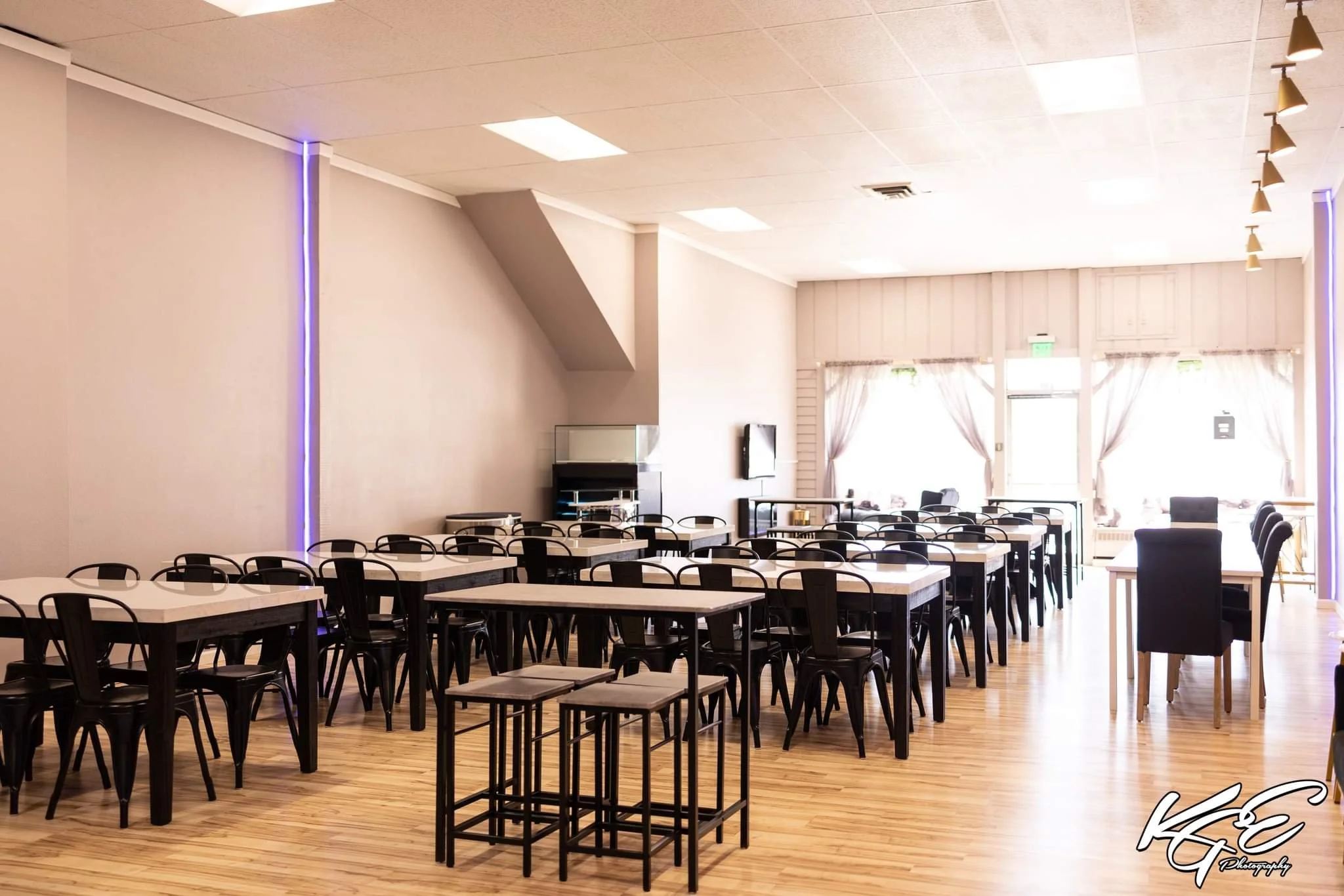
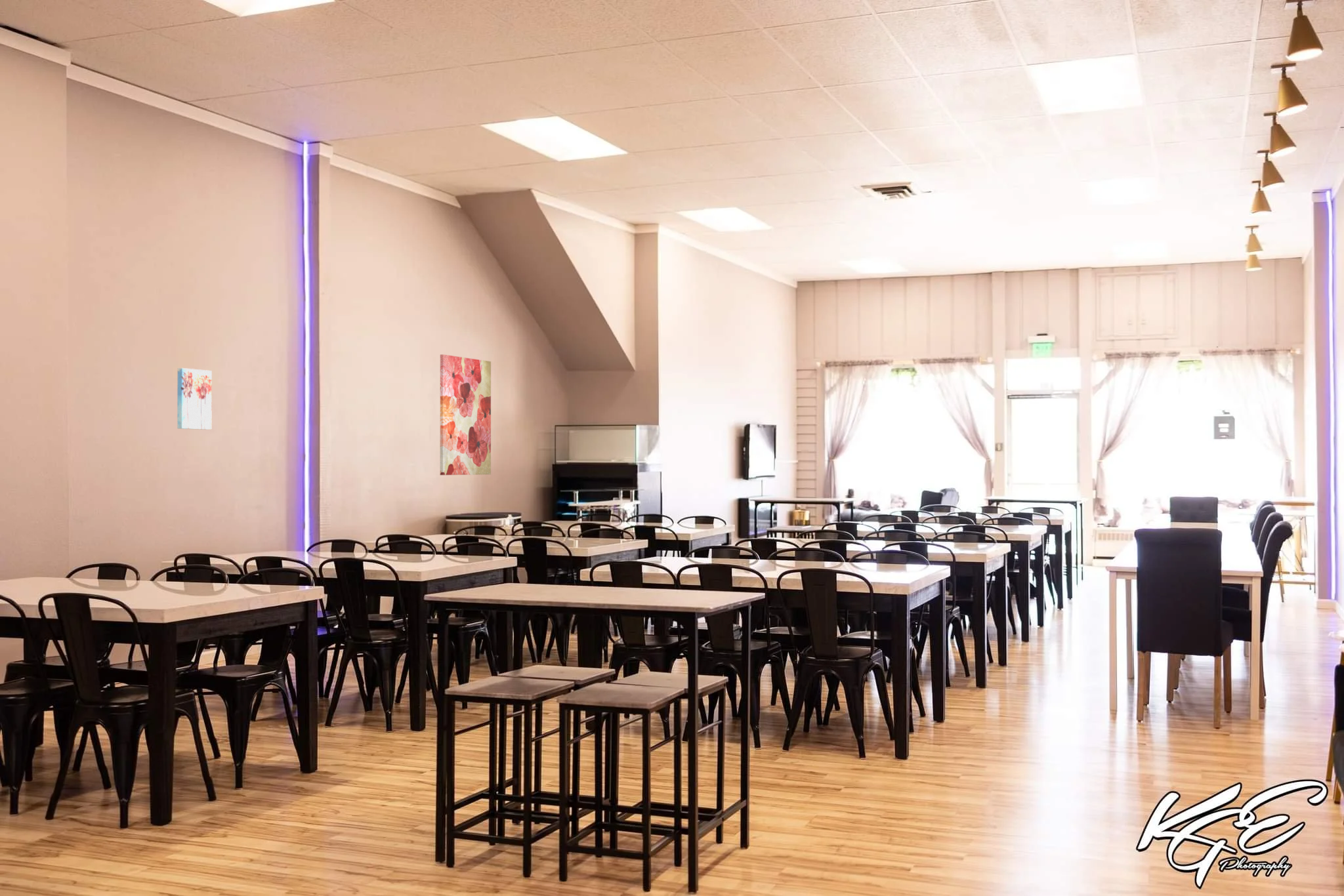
+ wall art (466, 416)
+ wall art (194, 399)
